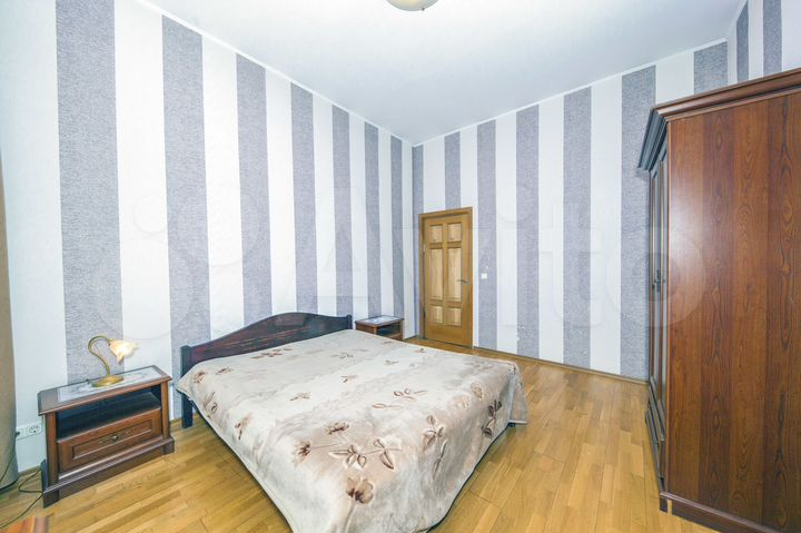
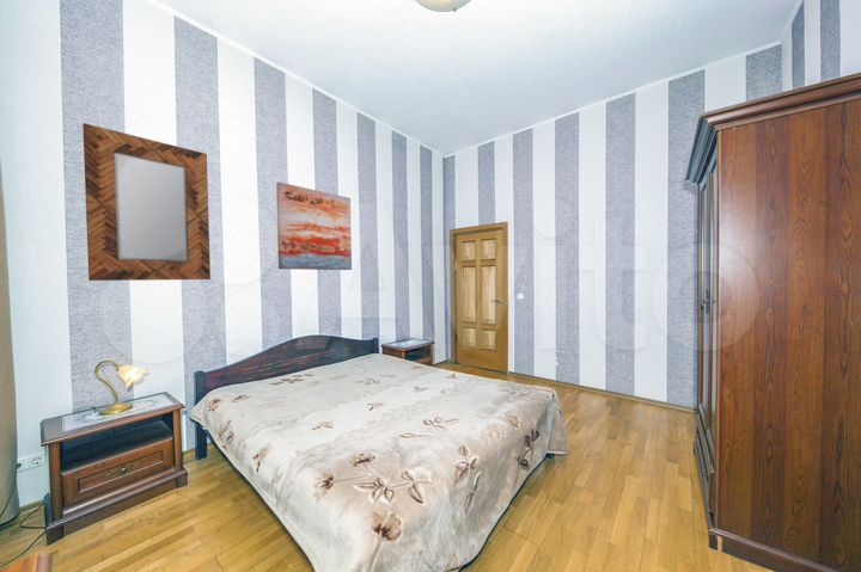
+ home mirror (153, 210)
+ wall art (317, 229)
